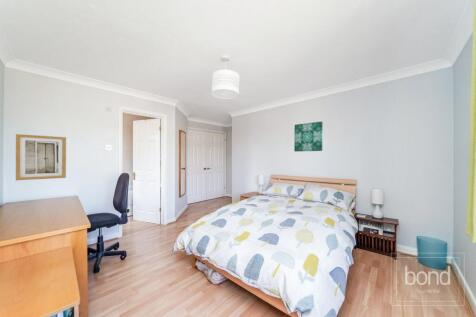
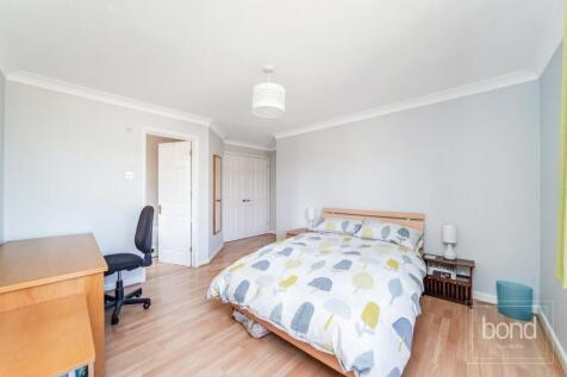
- wall art (307, 137)
- wall art (42, 157)
